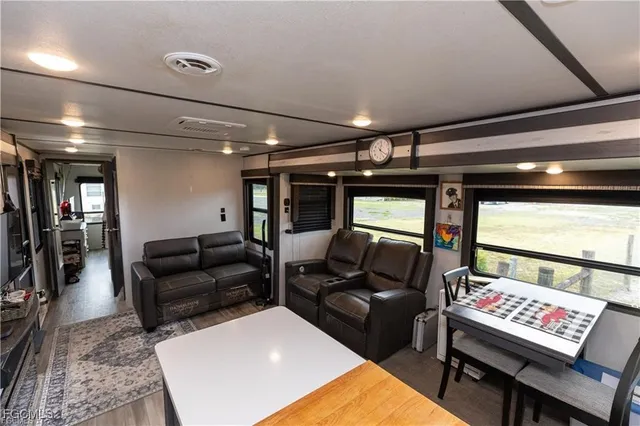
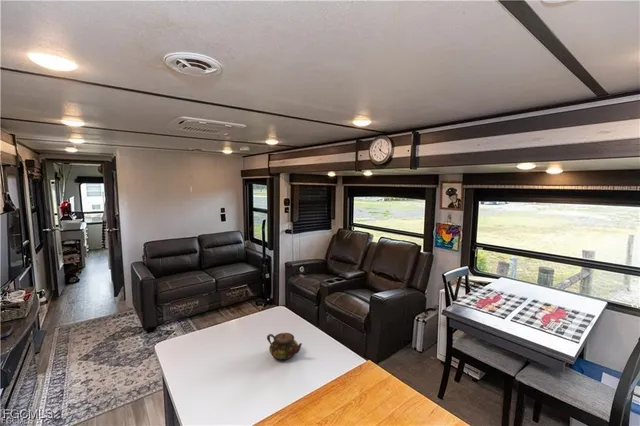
+ teapot (284, 343)
